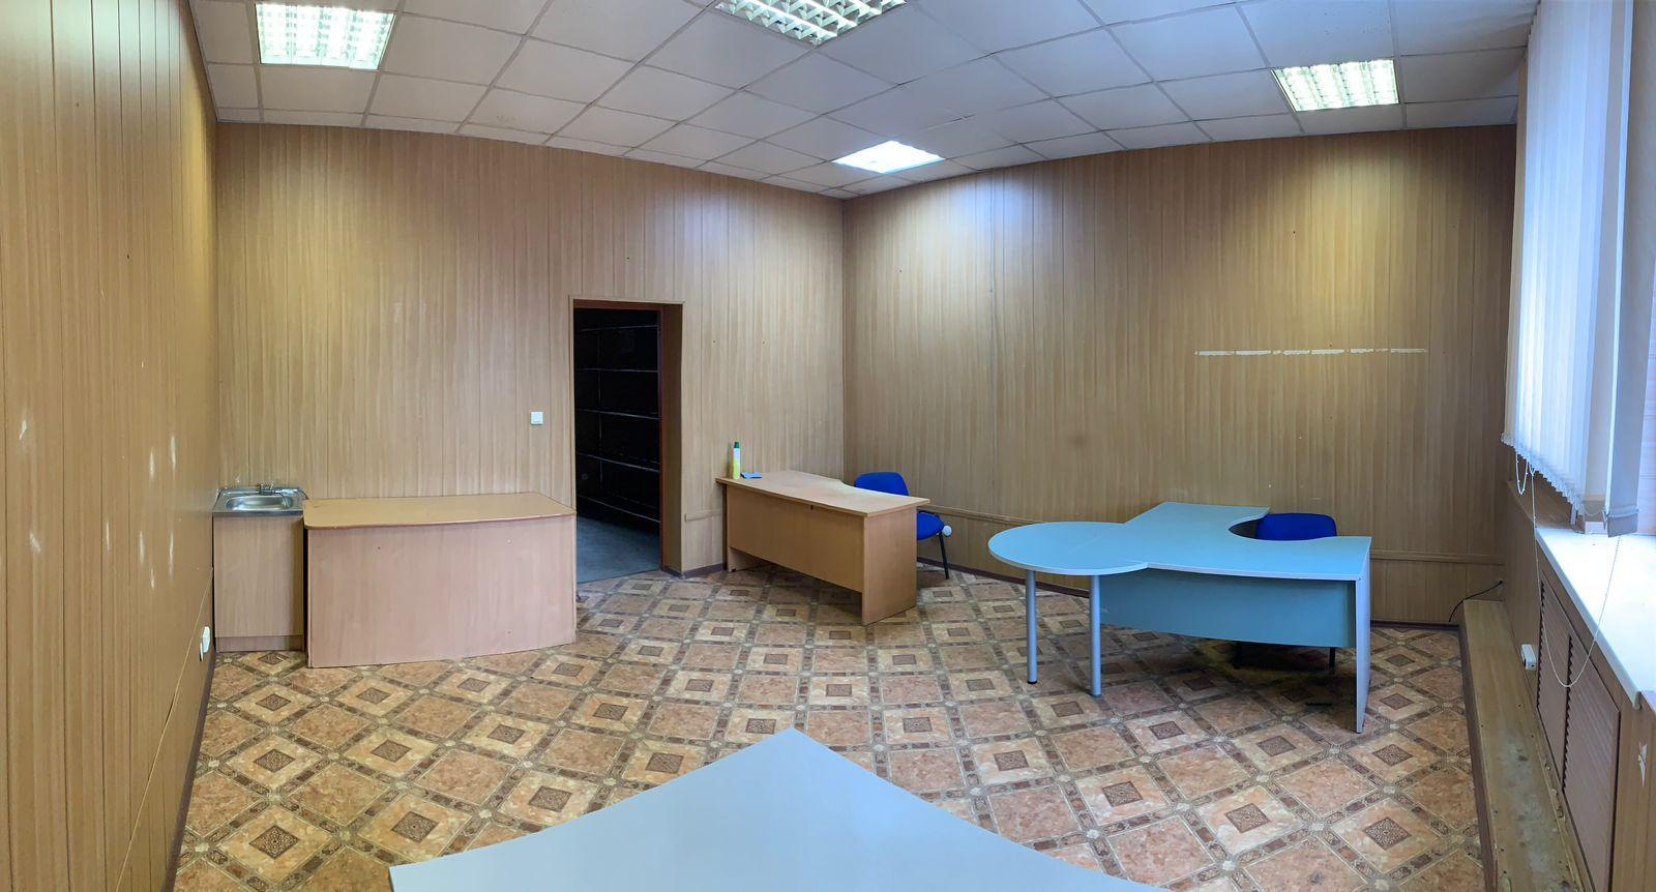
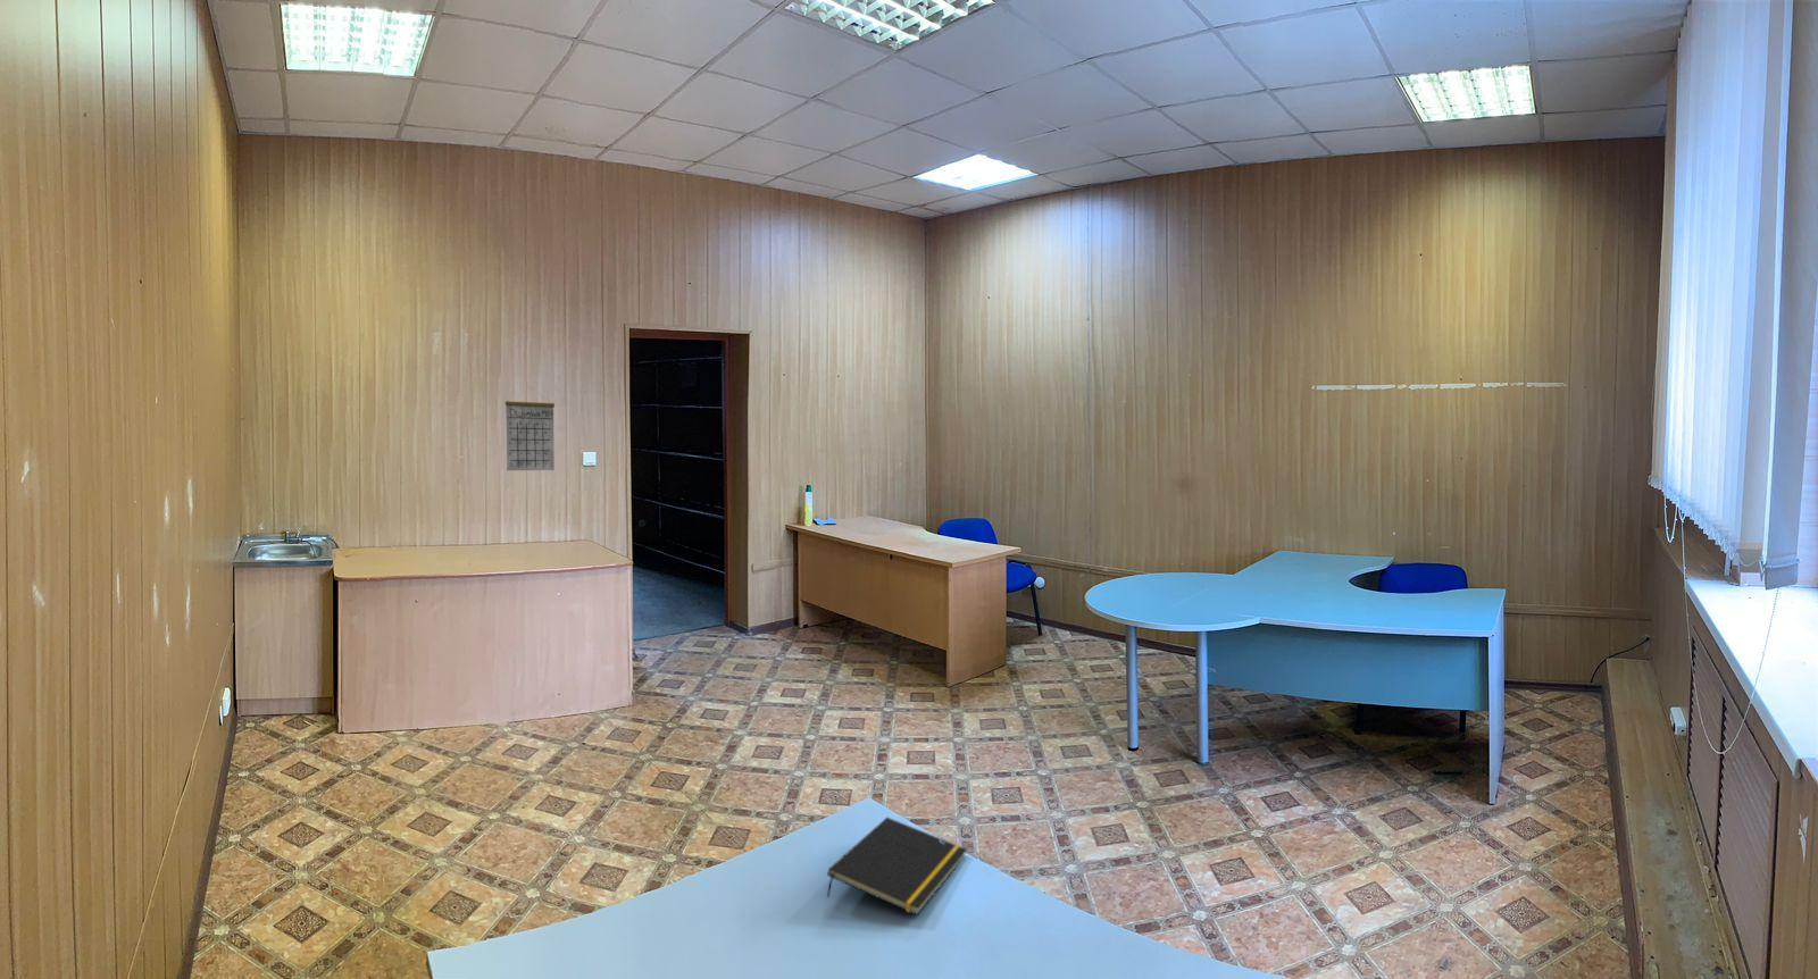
+ calendar (529, 428)
+ notepad (899, 861)
